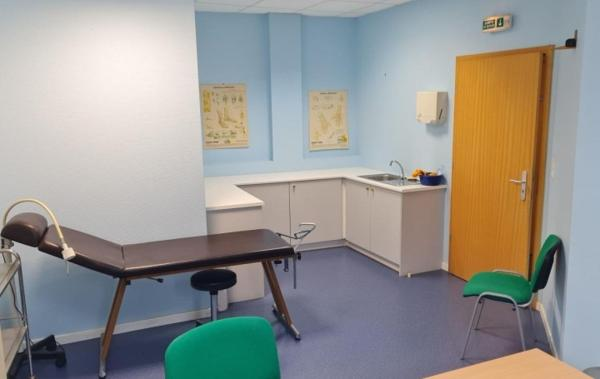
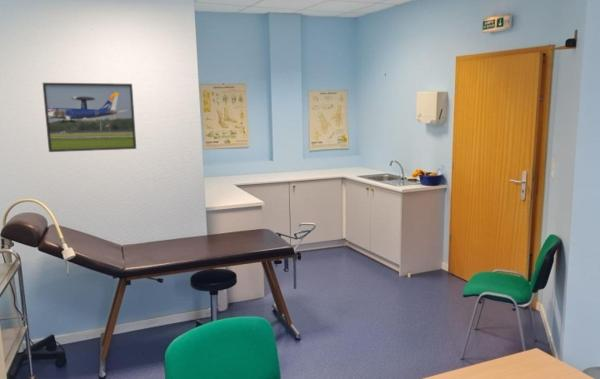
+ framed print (91, 117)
